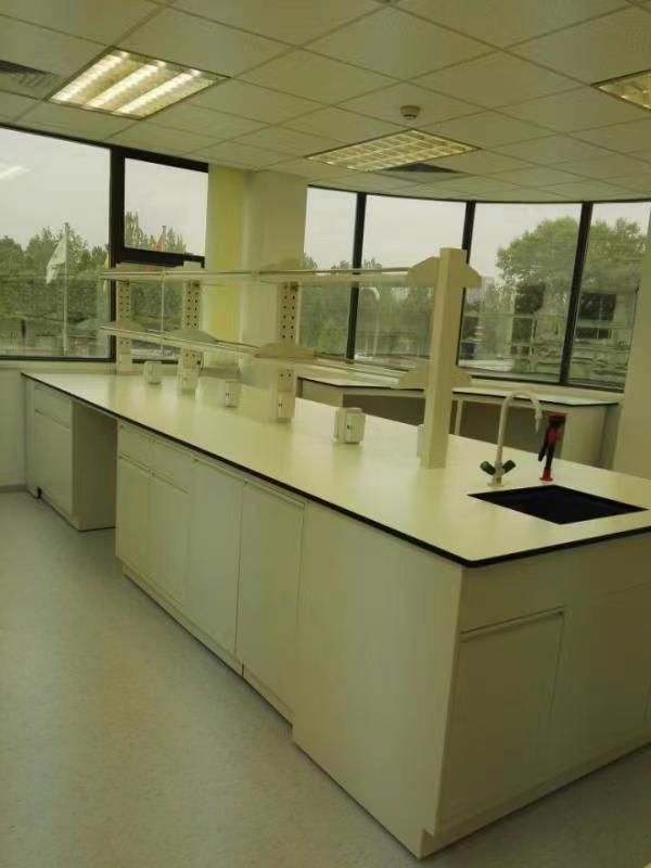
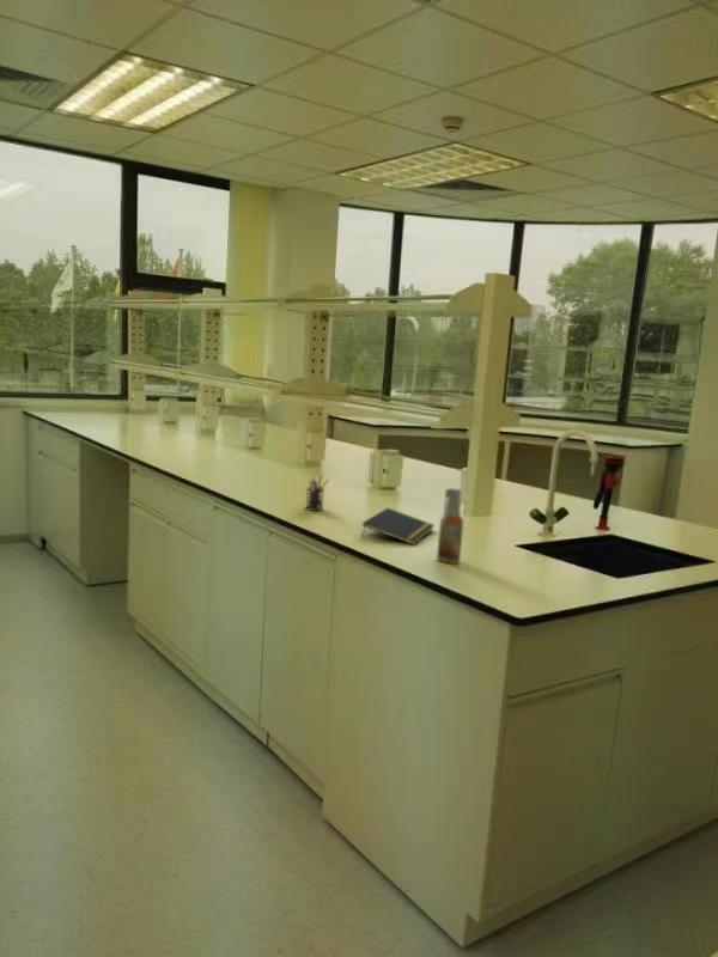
+ spray bottle (450, 524)
+ notepad (400, 525)
+ pen holder (317, 492)
